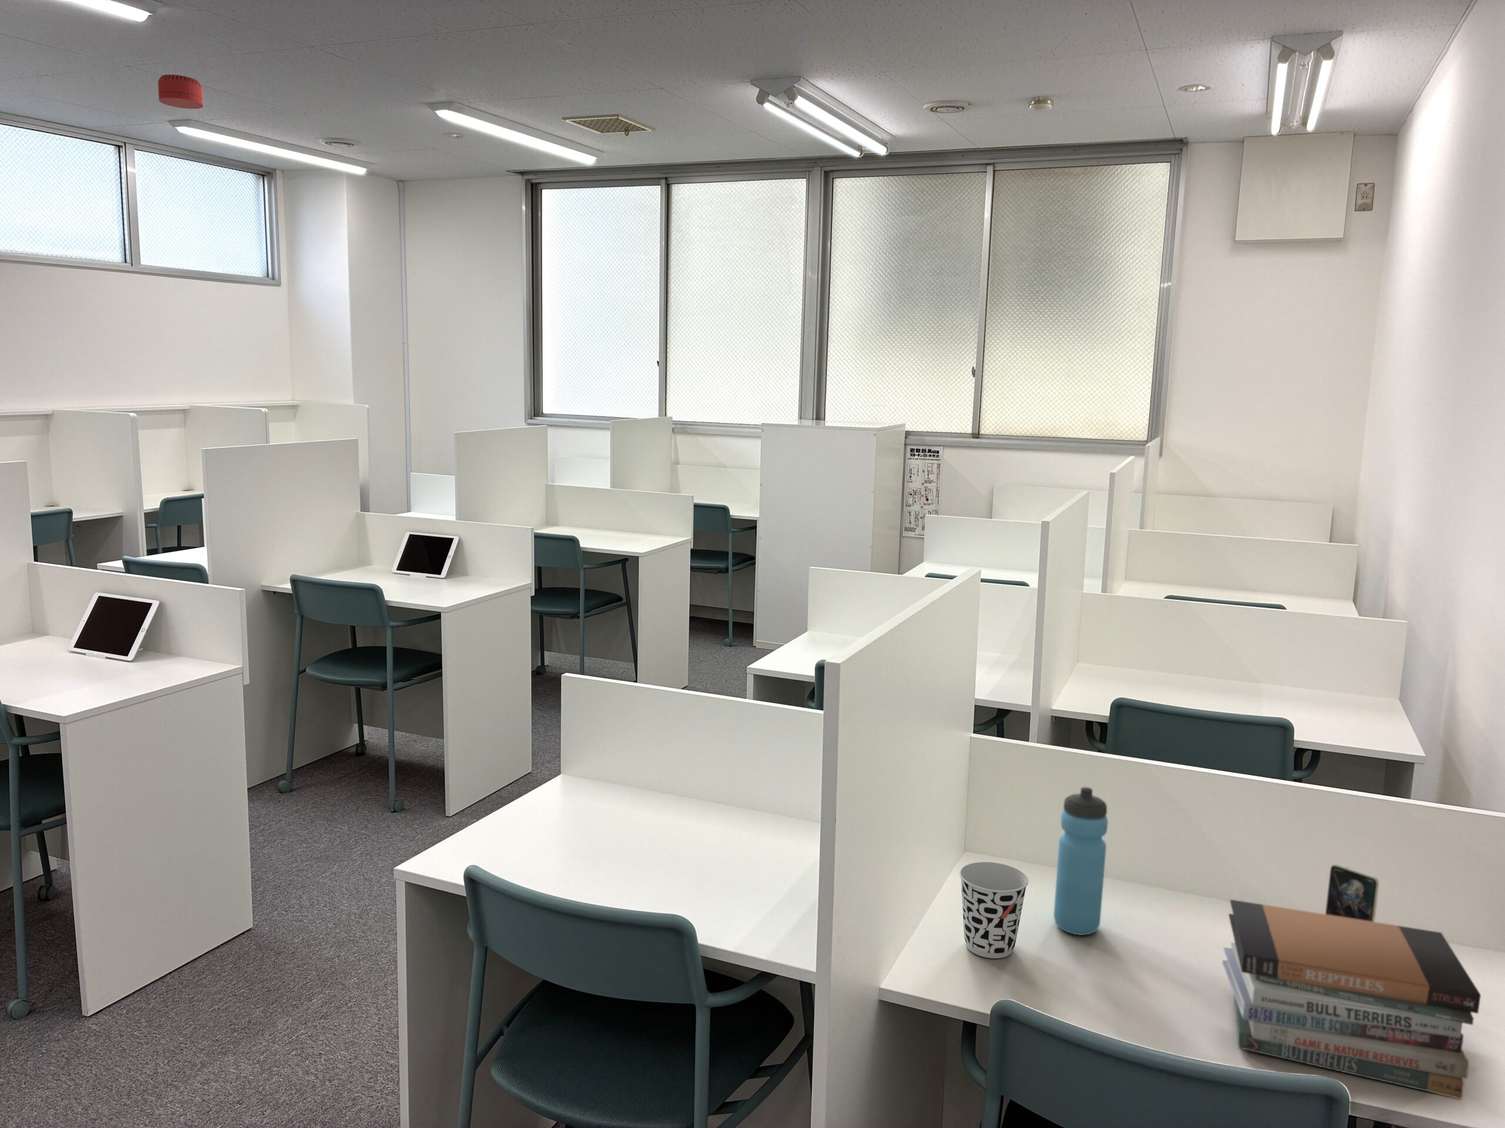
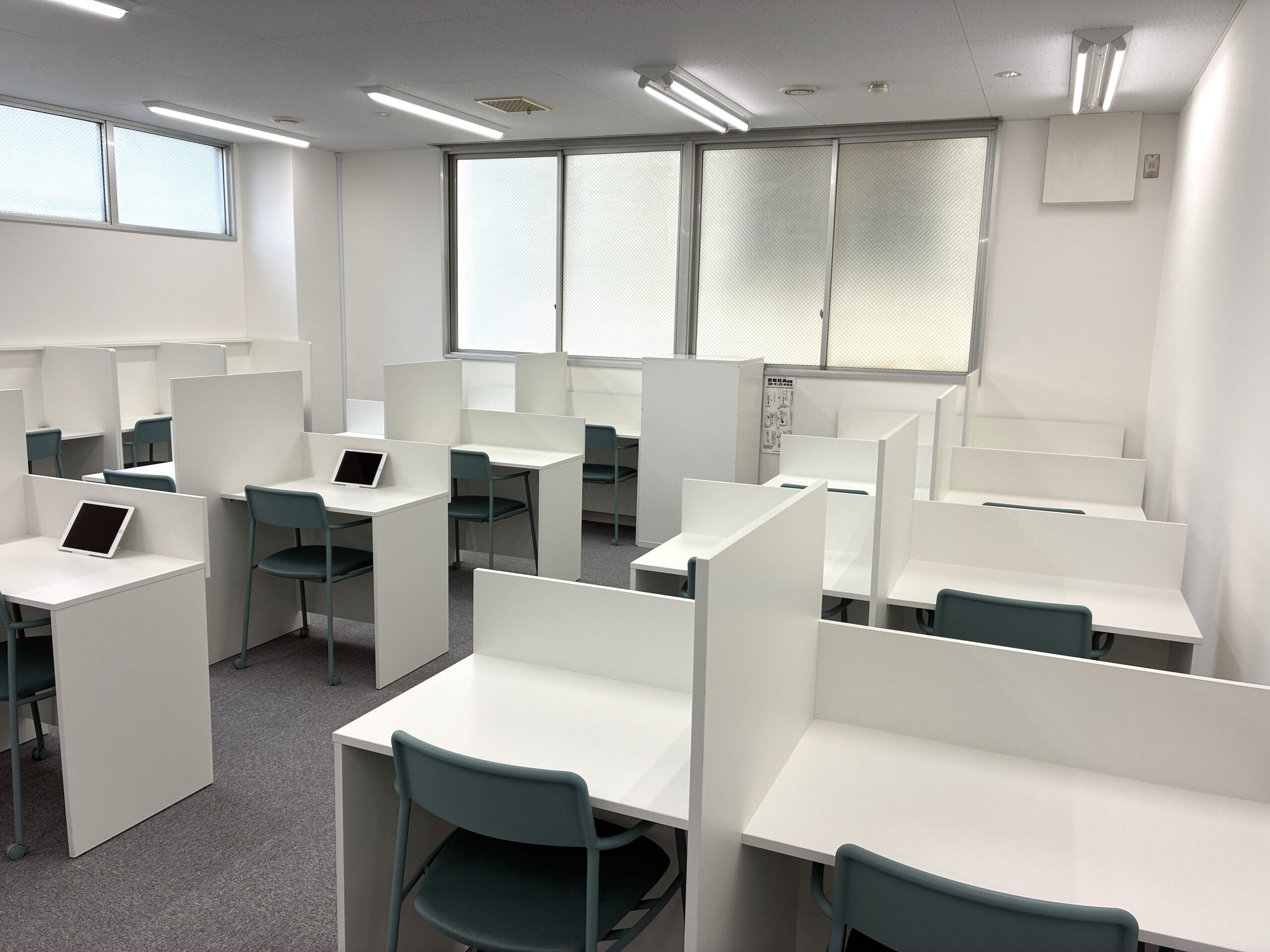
- smoke detector (180, 91)
- cup (991, 911)
- smartphone (1350, 916)
- water bottle (1081, 858)
- book stack (1339, 992)
